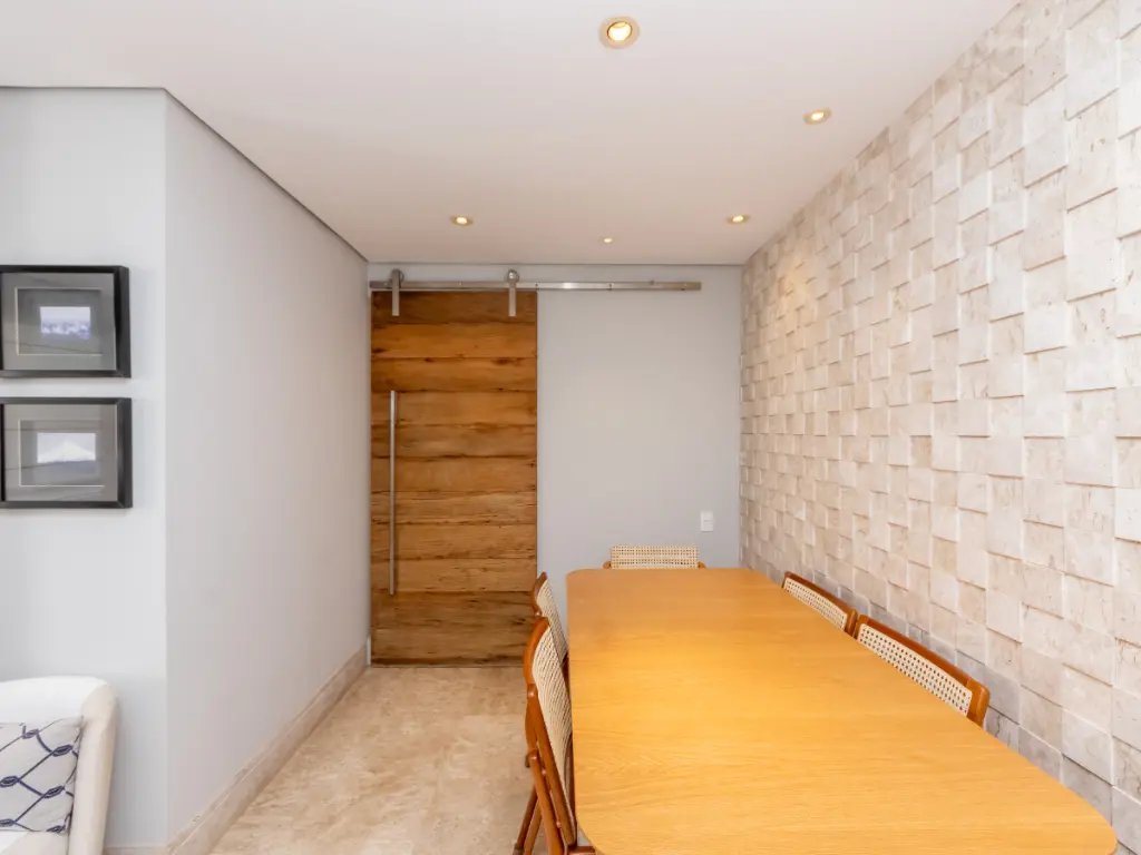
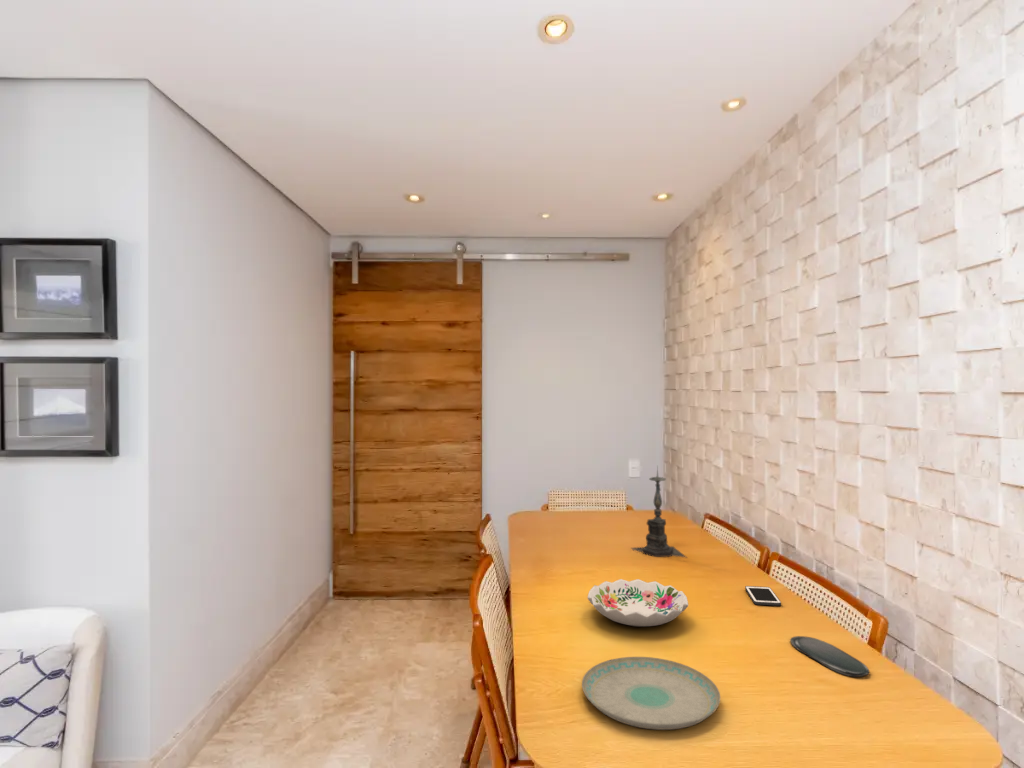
+ candle holder (657, 509)
+ decorative bowl (637, 605)
+ oval tray (827, 654)
+ plate (649, 691)
+ cell phone (762, 595)
